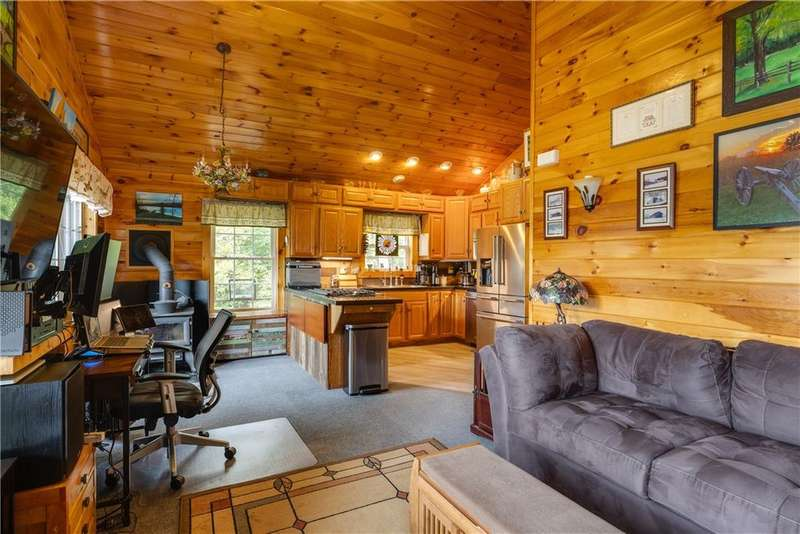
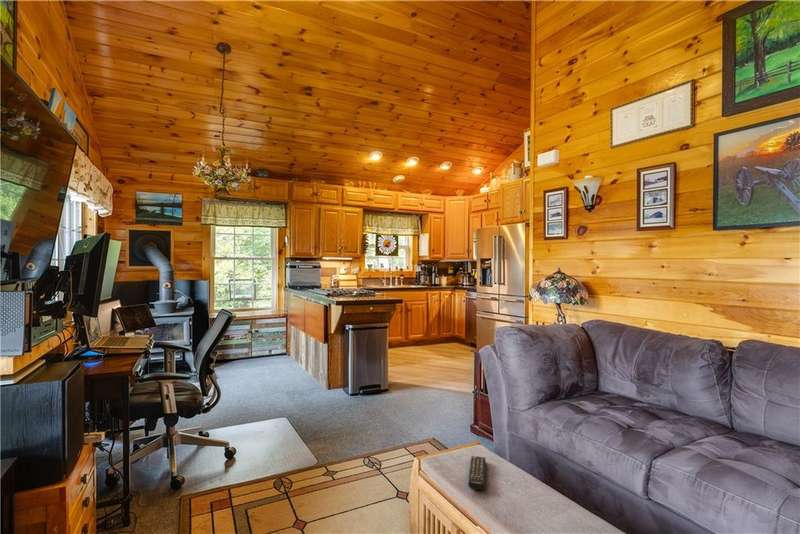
+ remote control (477, 471)
